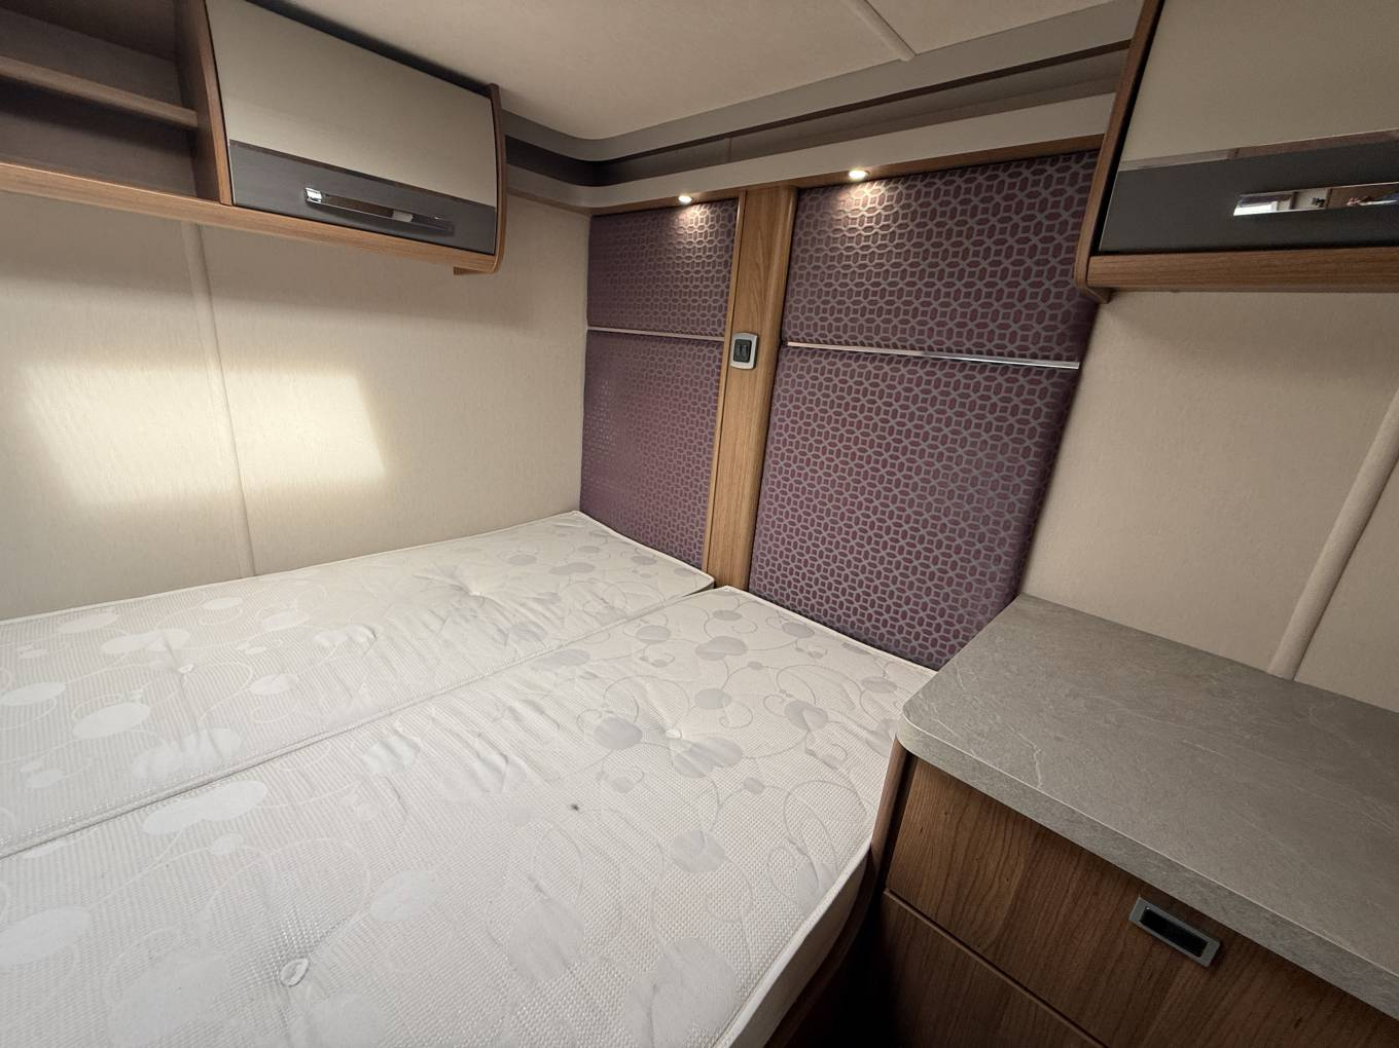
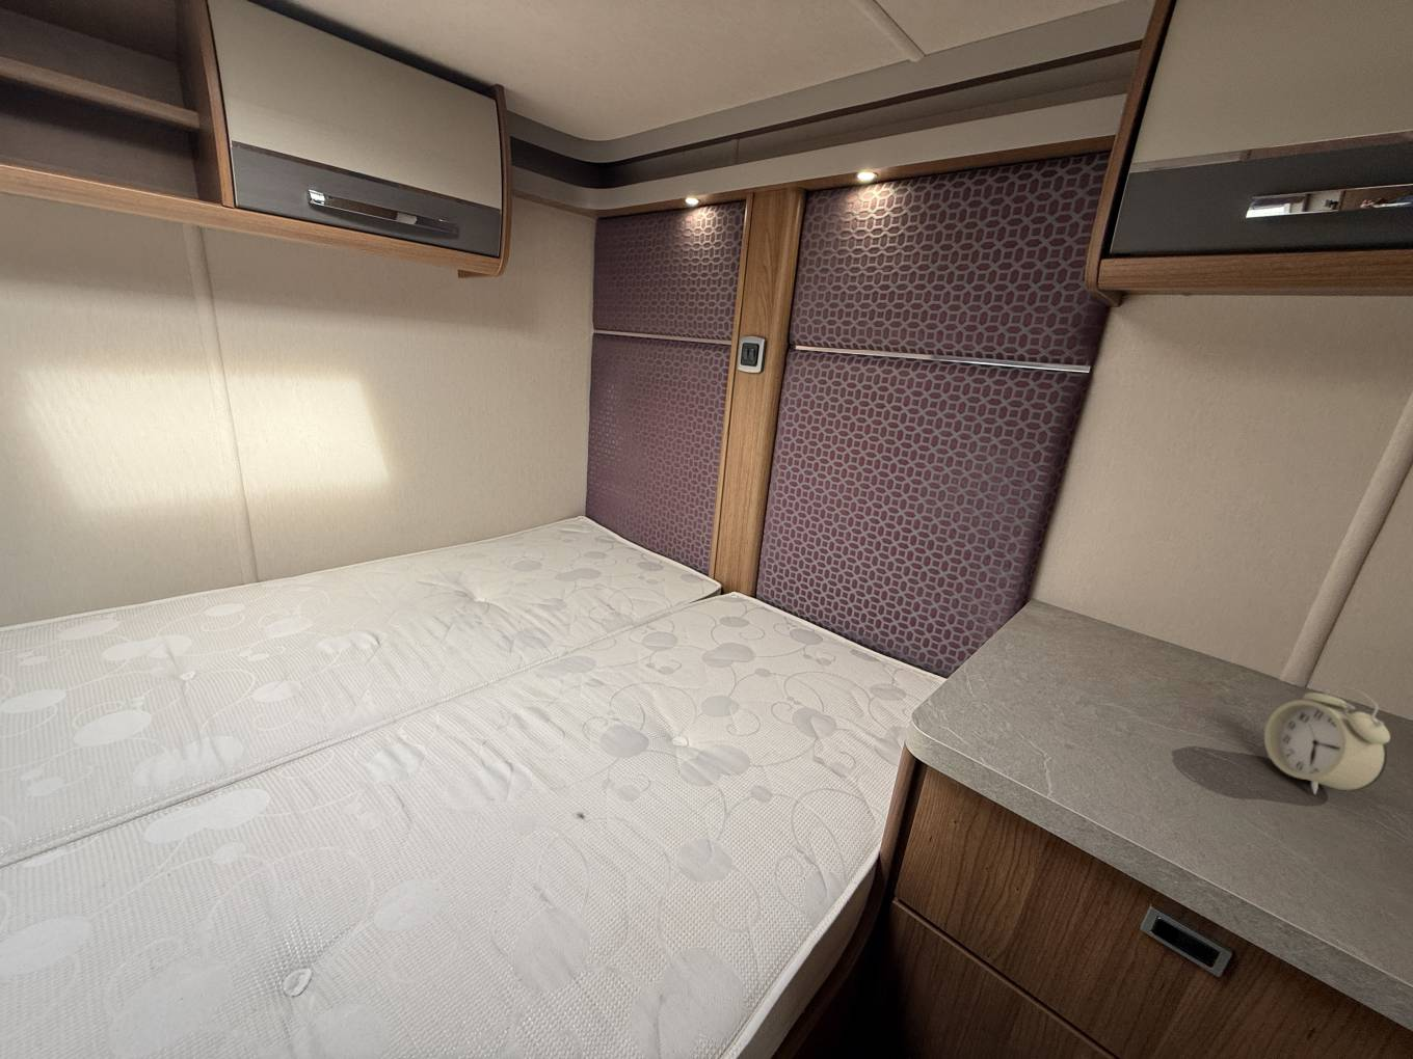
+ alarm clock (1326, 735)
